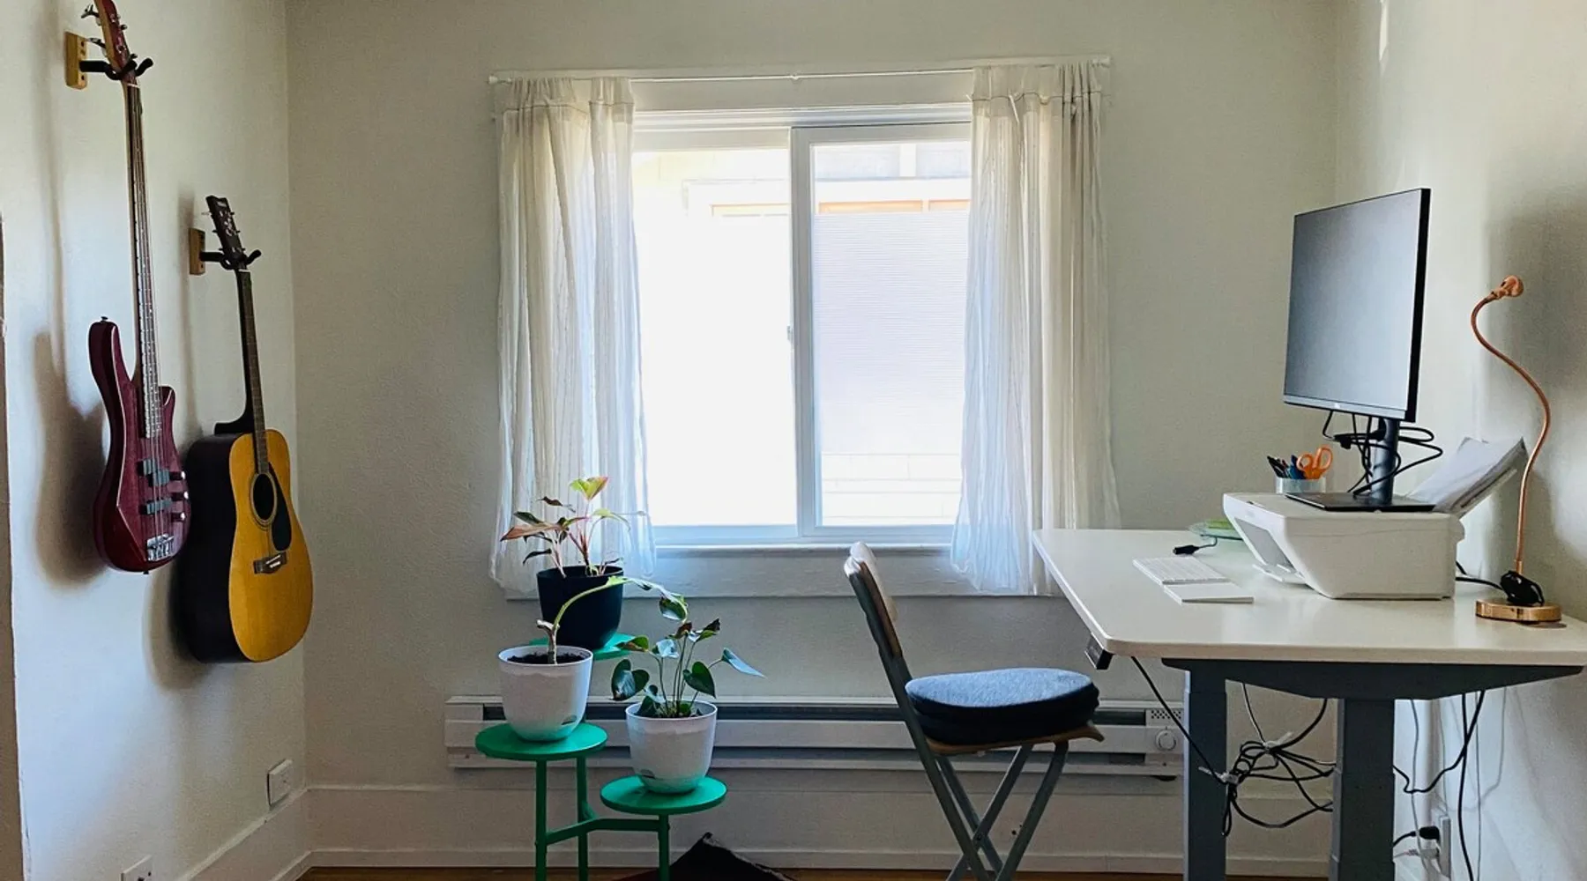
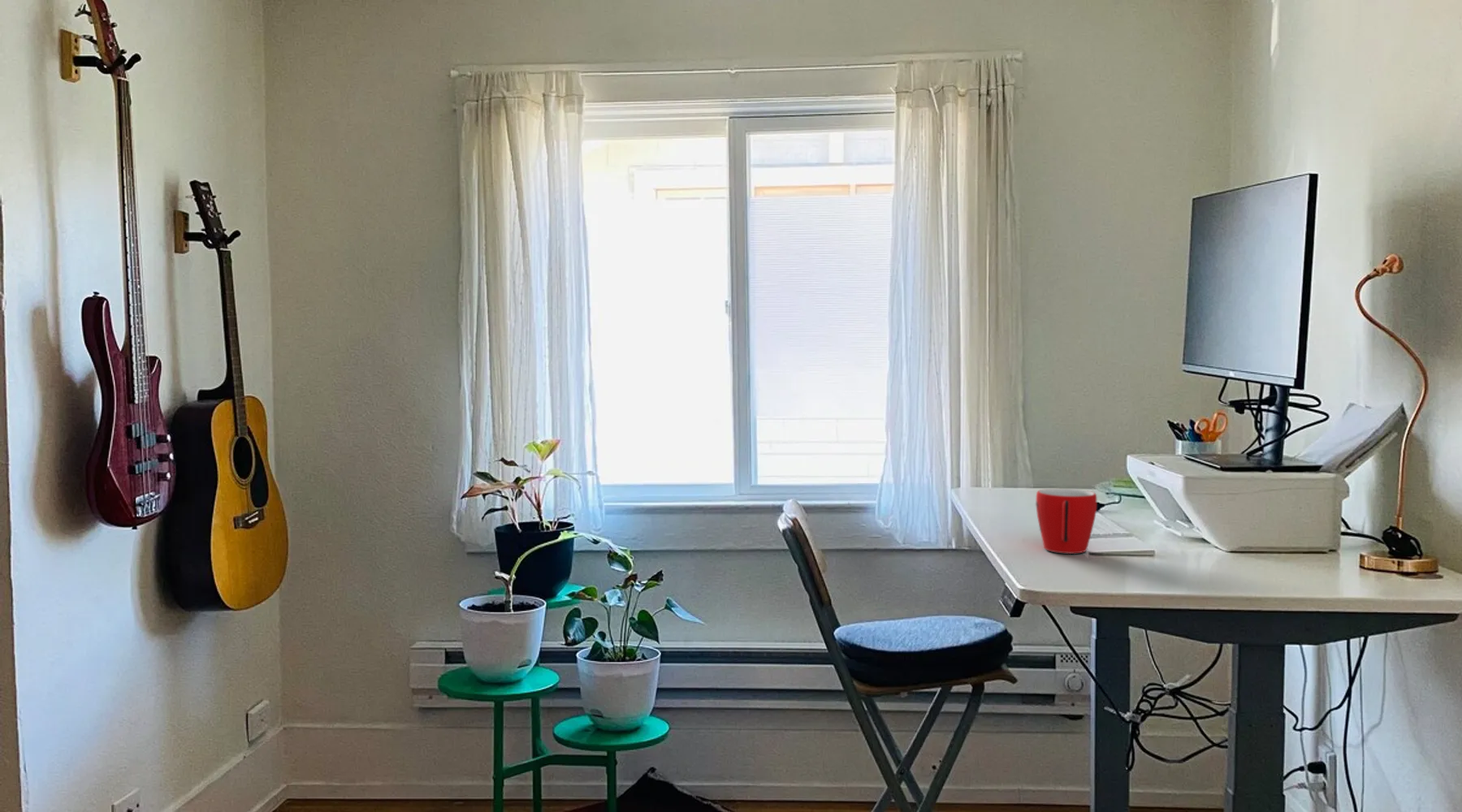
+ mug (1066, 522)
